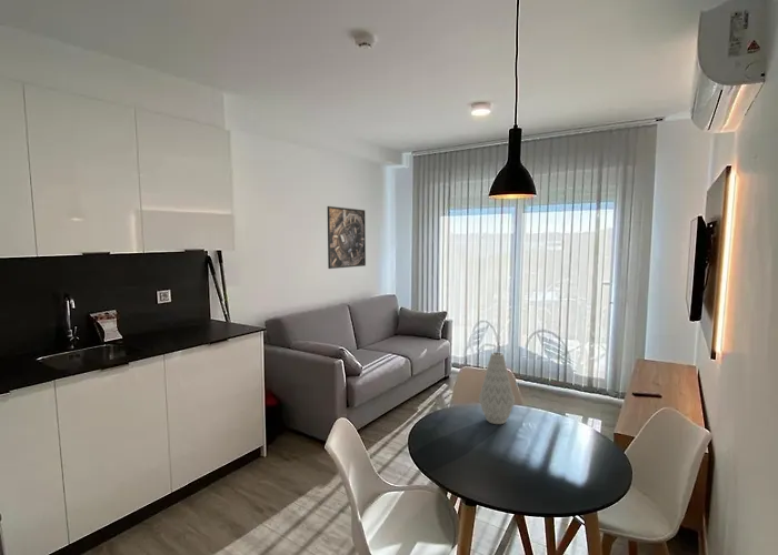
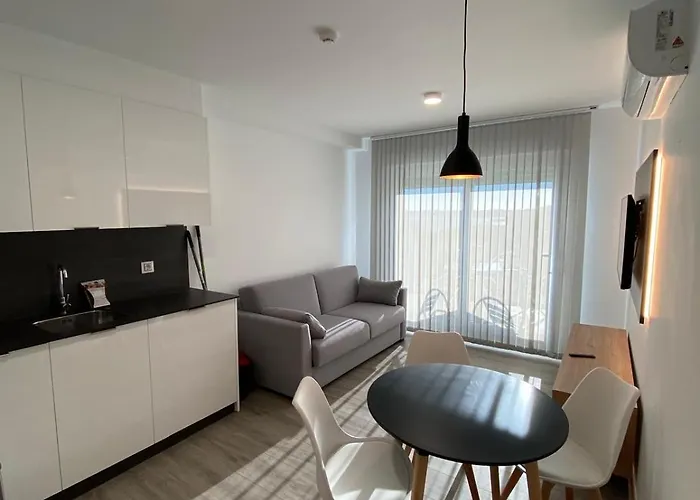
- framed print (347, 238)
- vase (496, 387)
